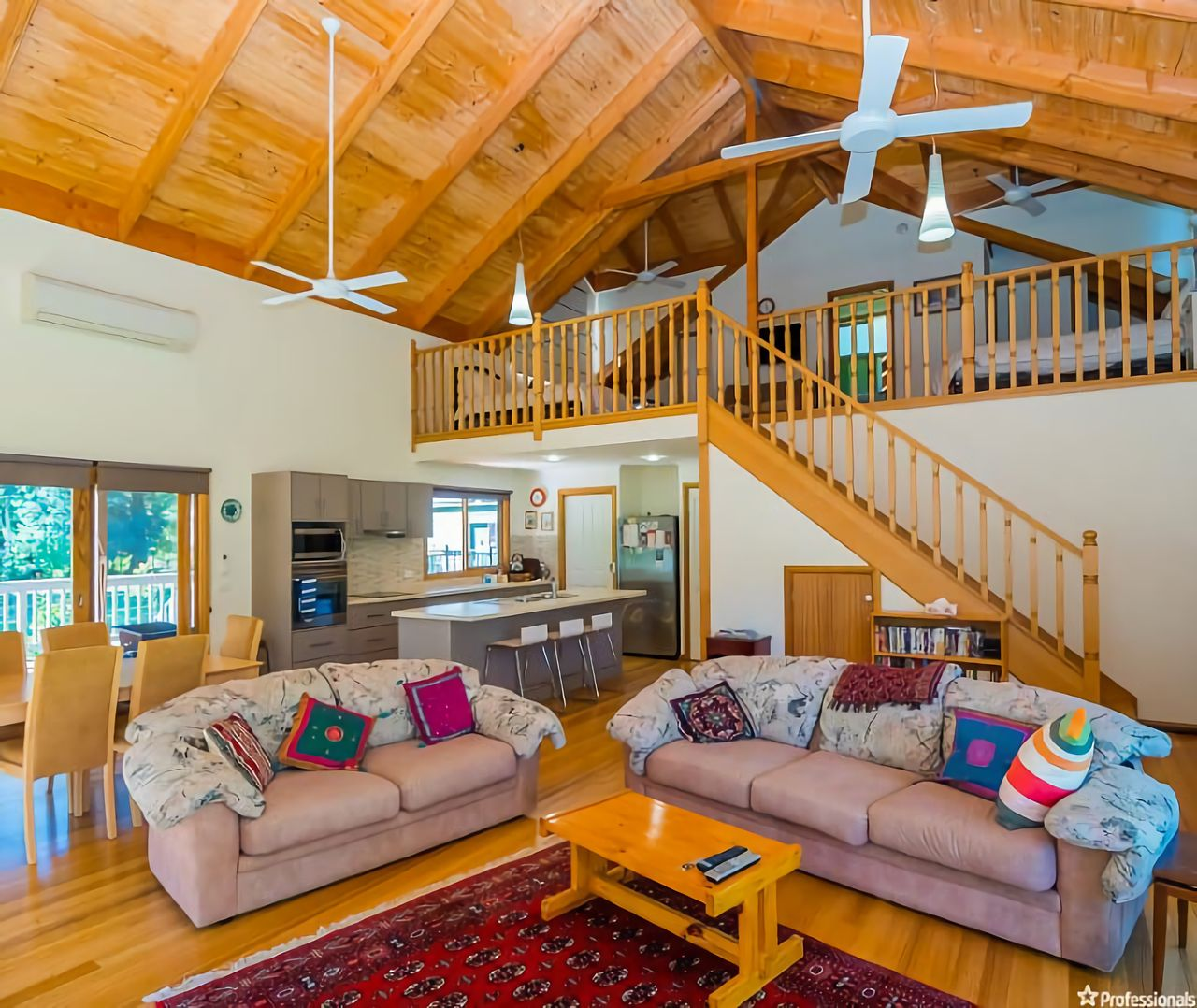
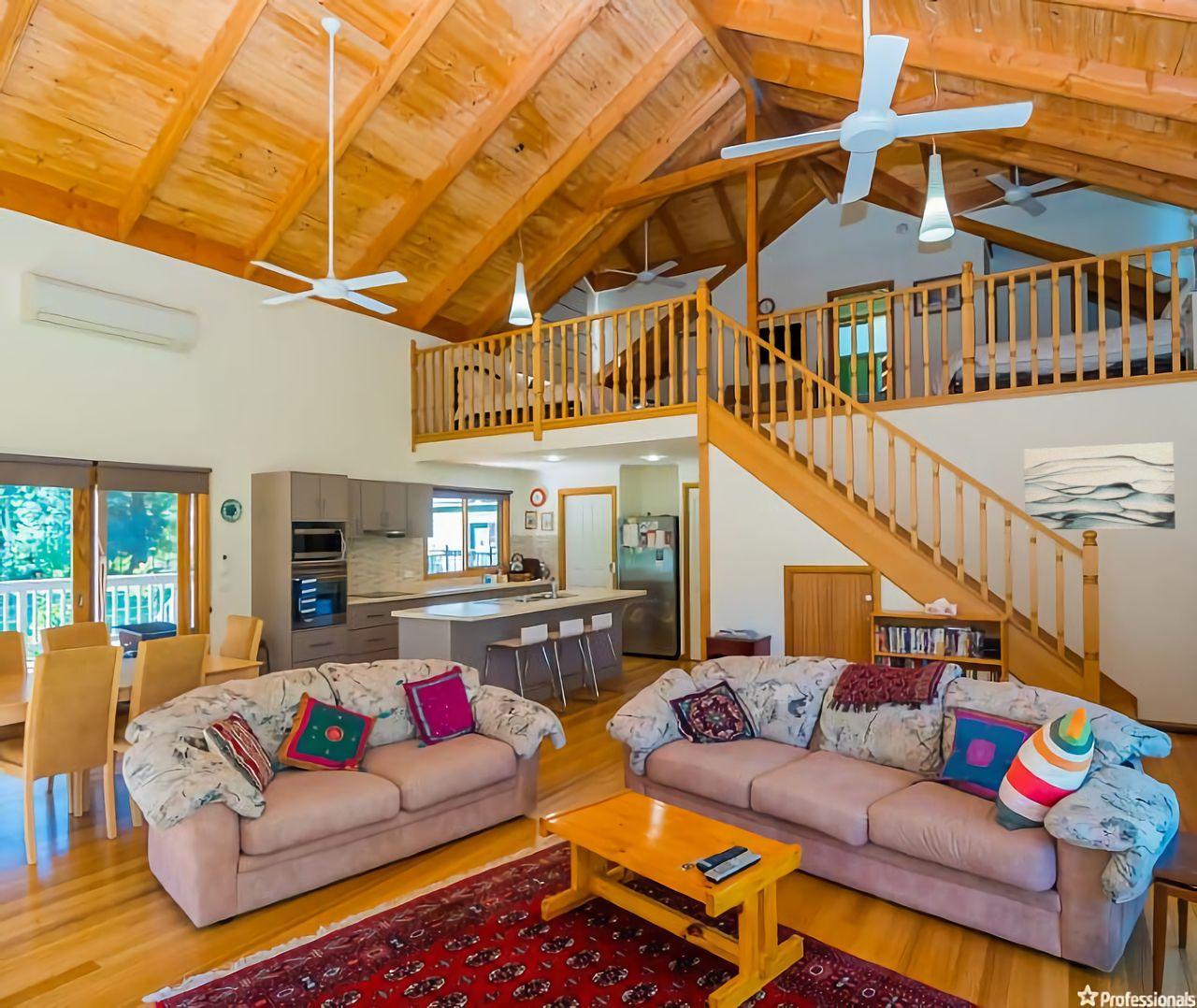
+ wall art (1096, 487)
